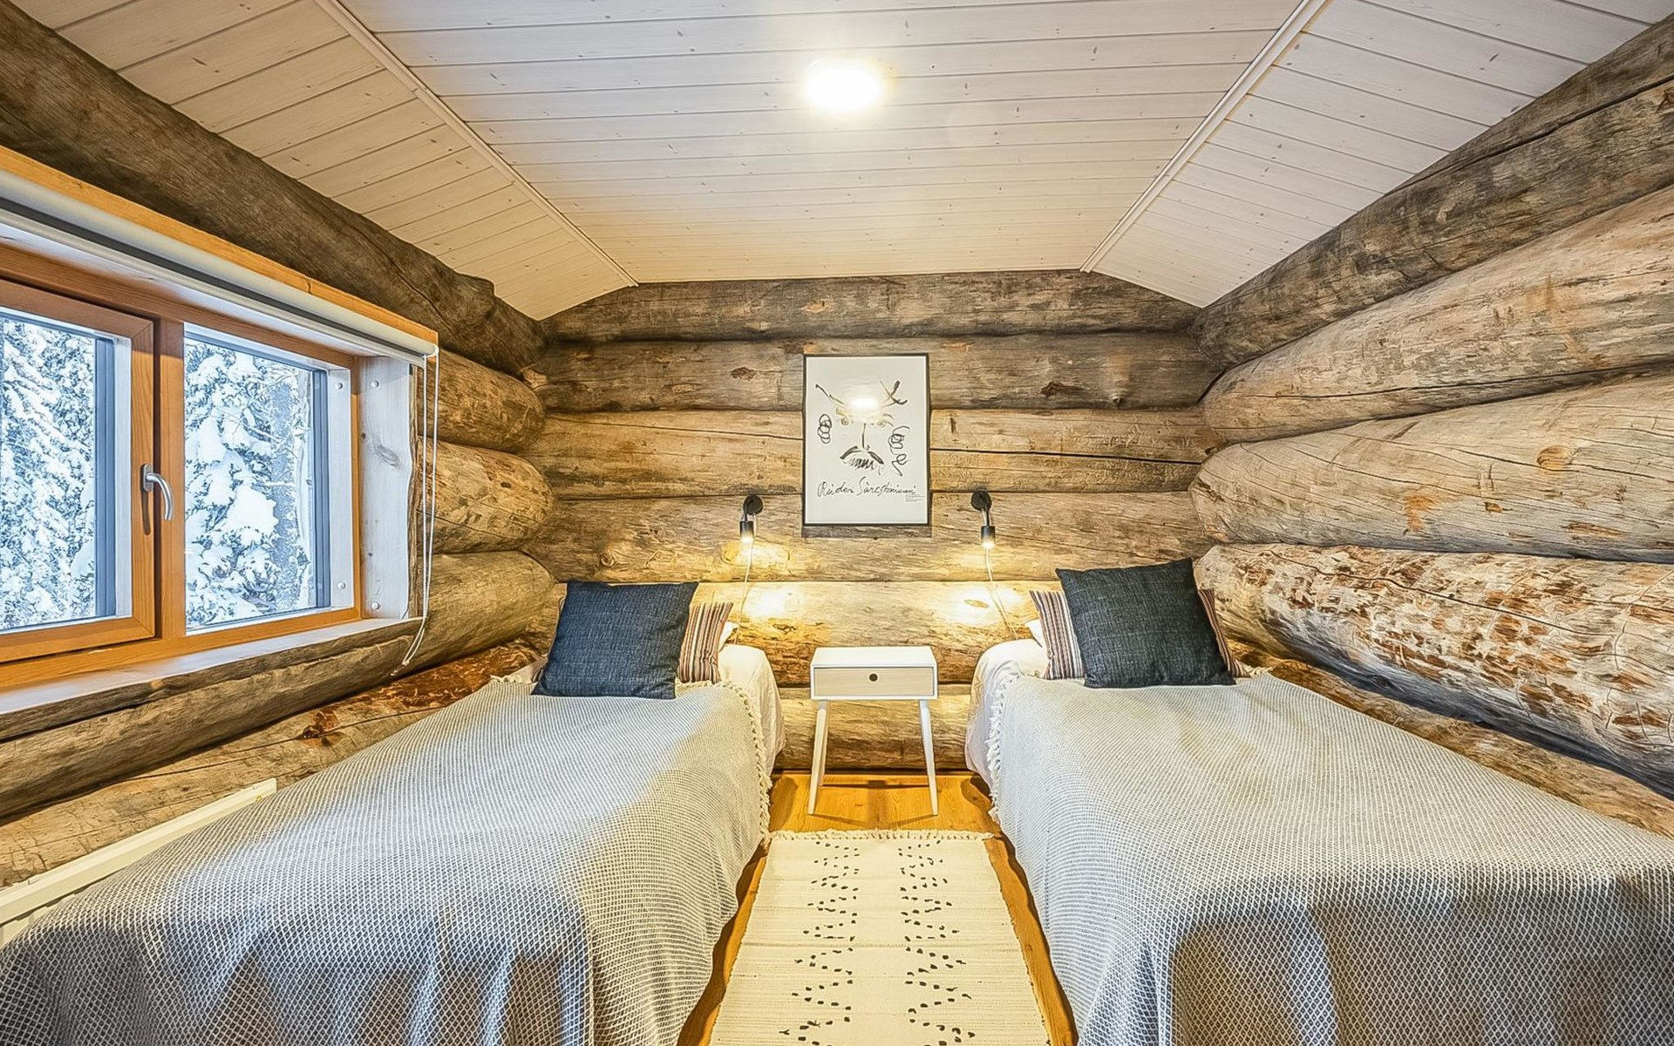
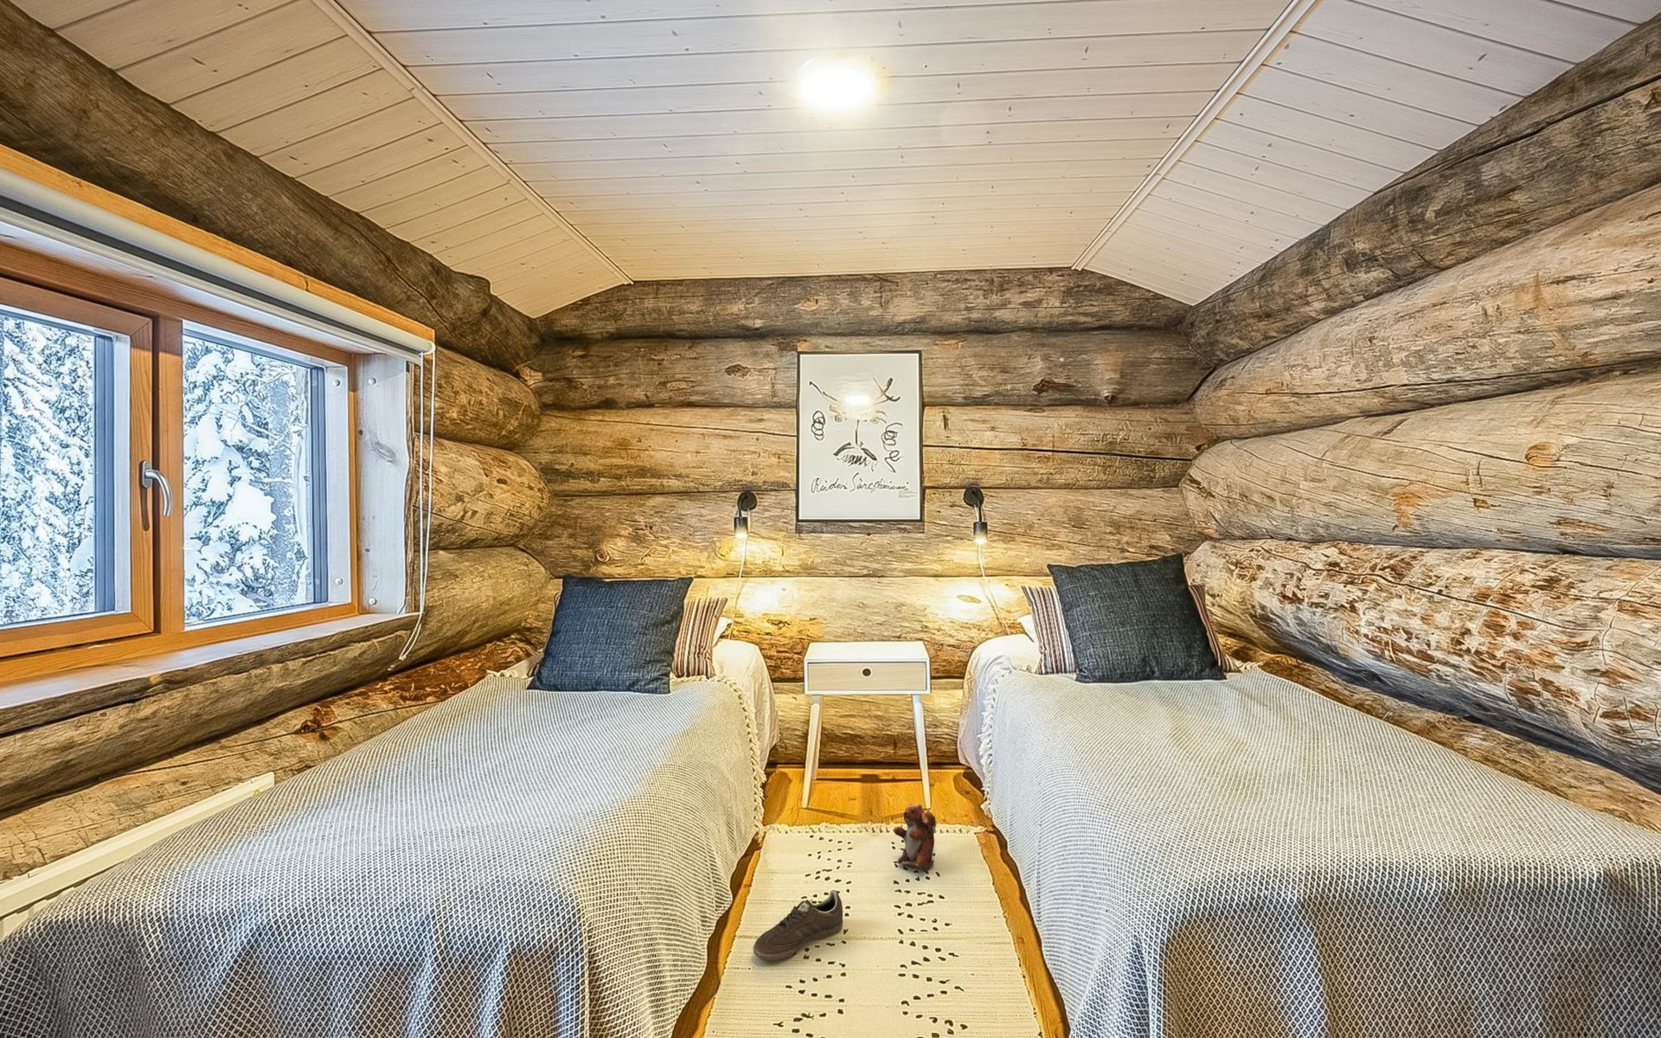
+ sneaker (798, 921)
+ plush toy (915, 834)
